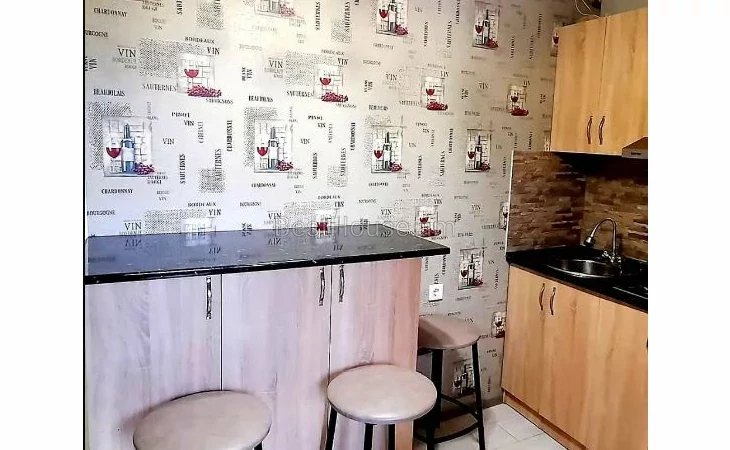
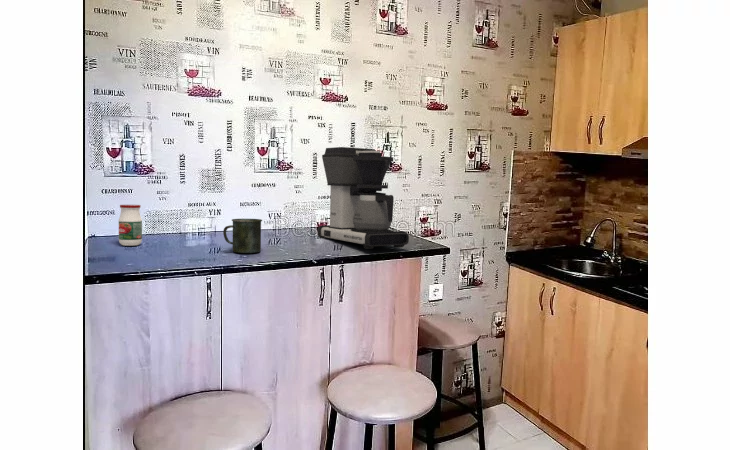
+ mug (242, 235)
+ jar (130, 224)
+ coffee maker (362, 196)
